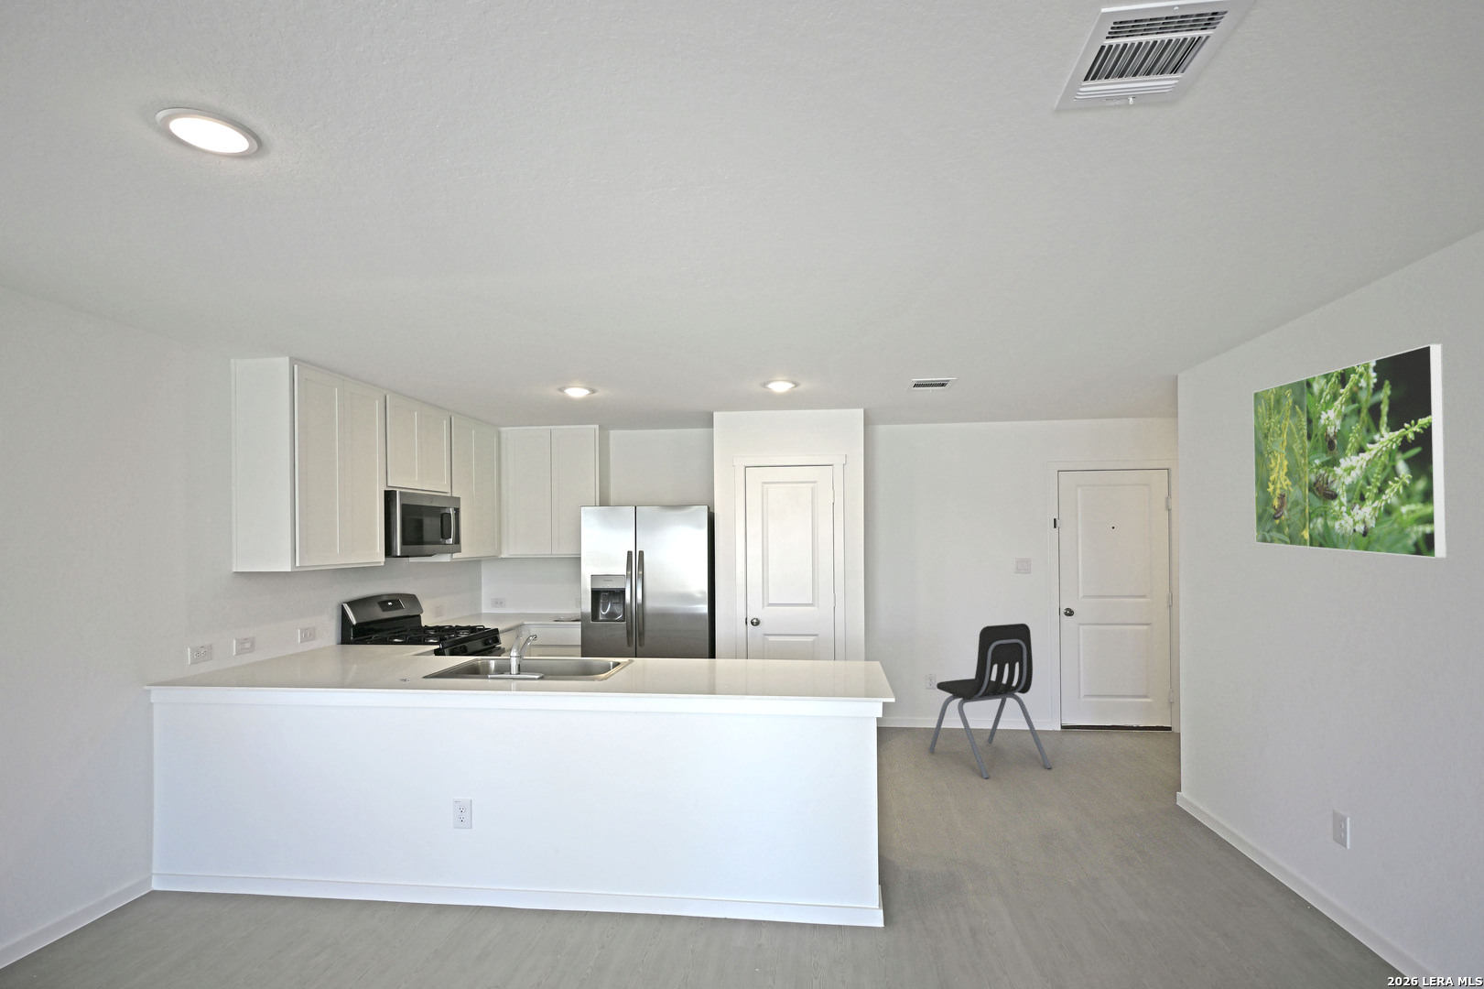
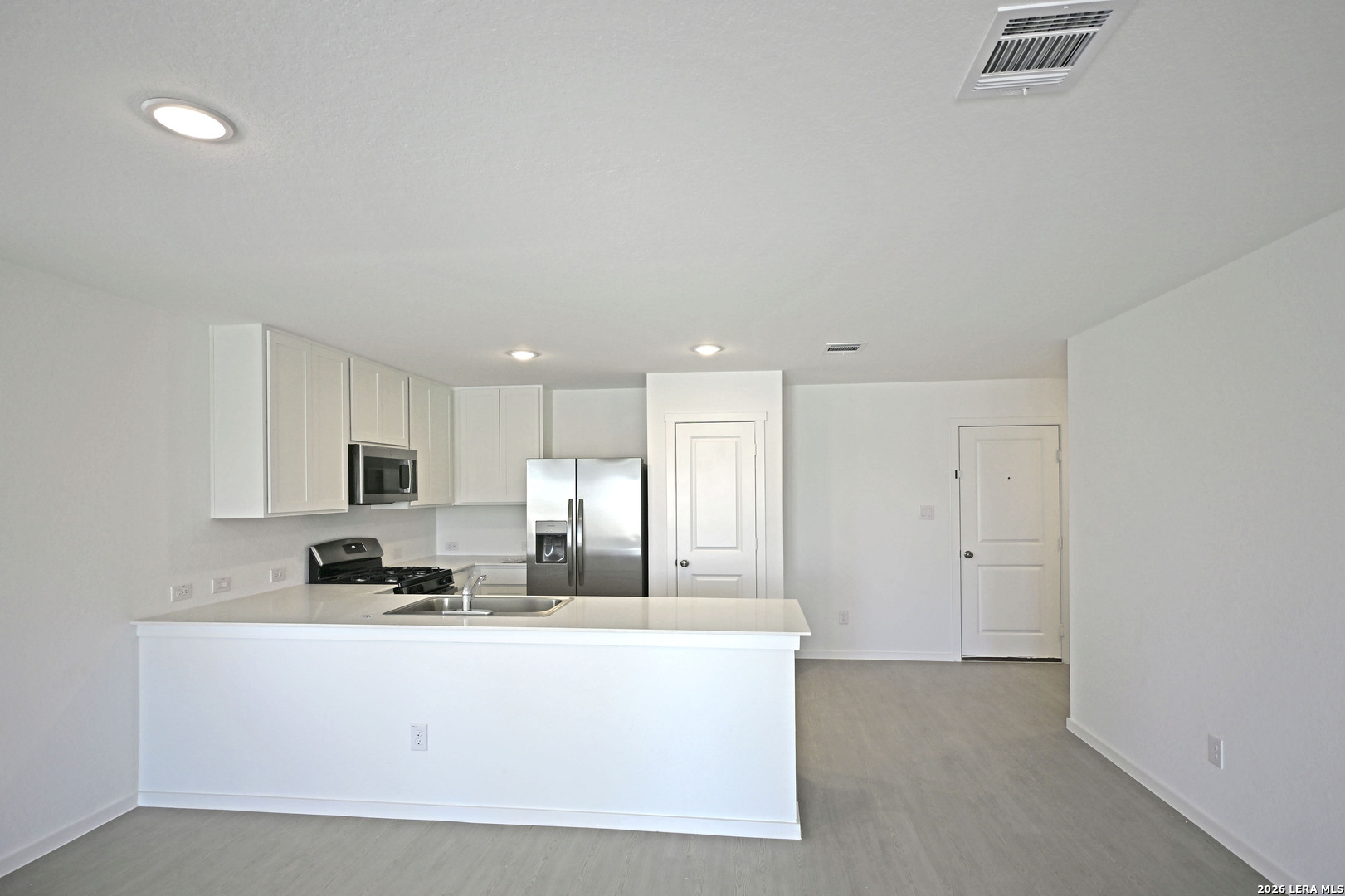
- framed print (1332, 459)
- dining chair (986, 690)
